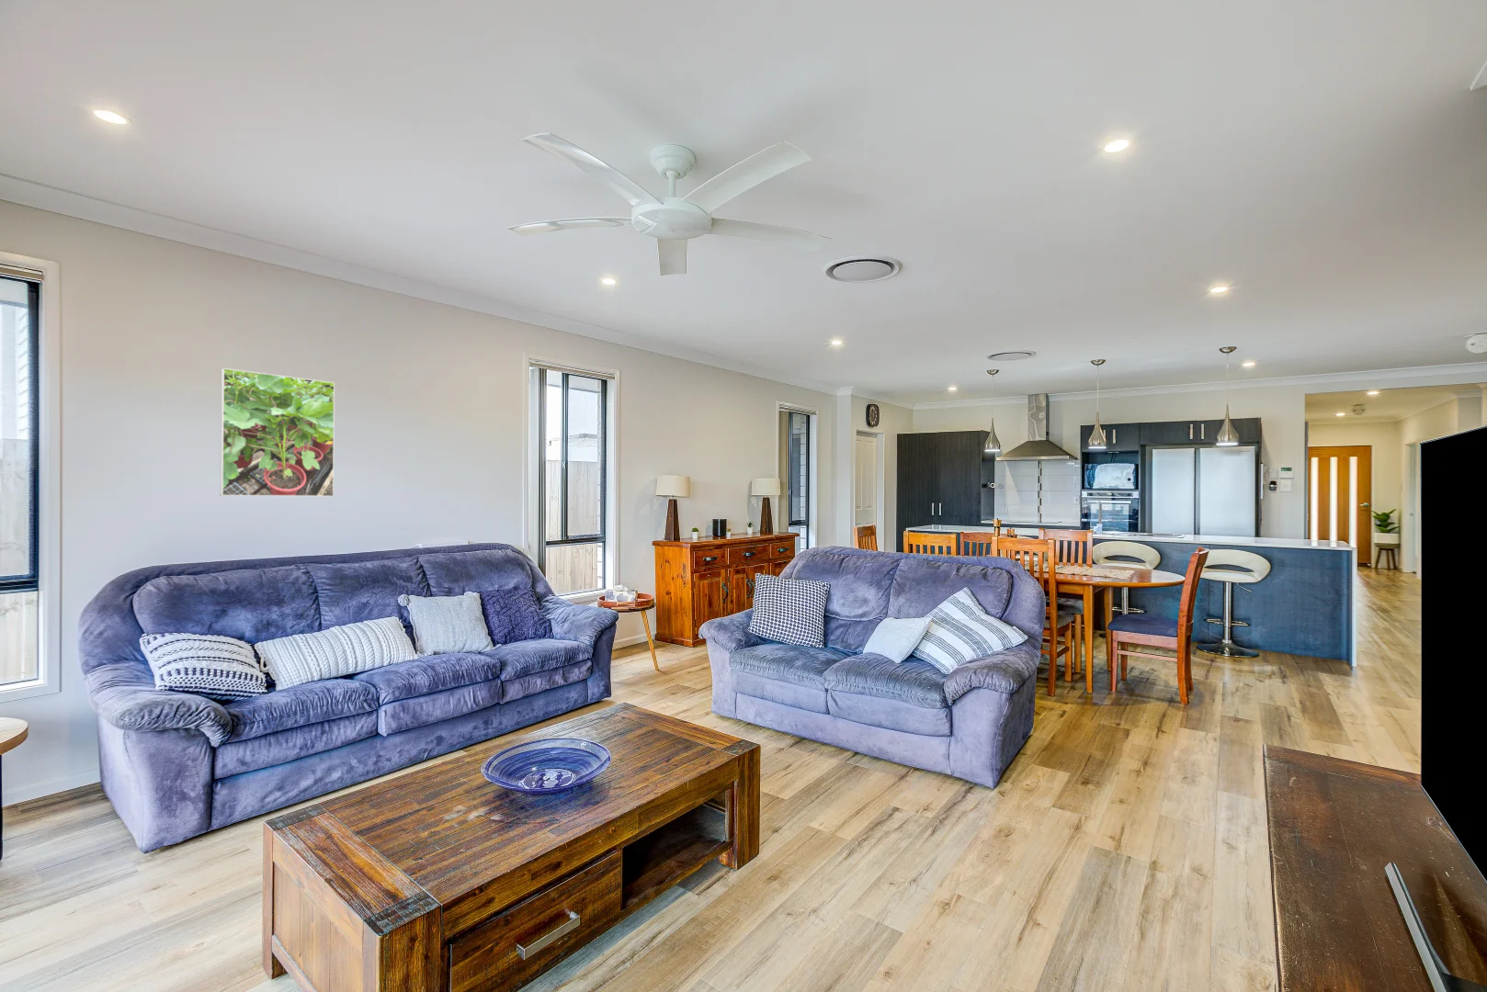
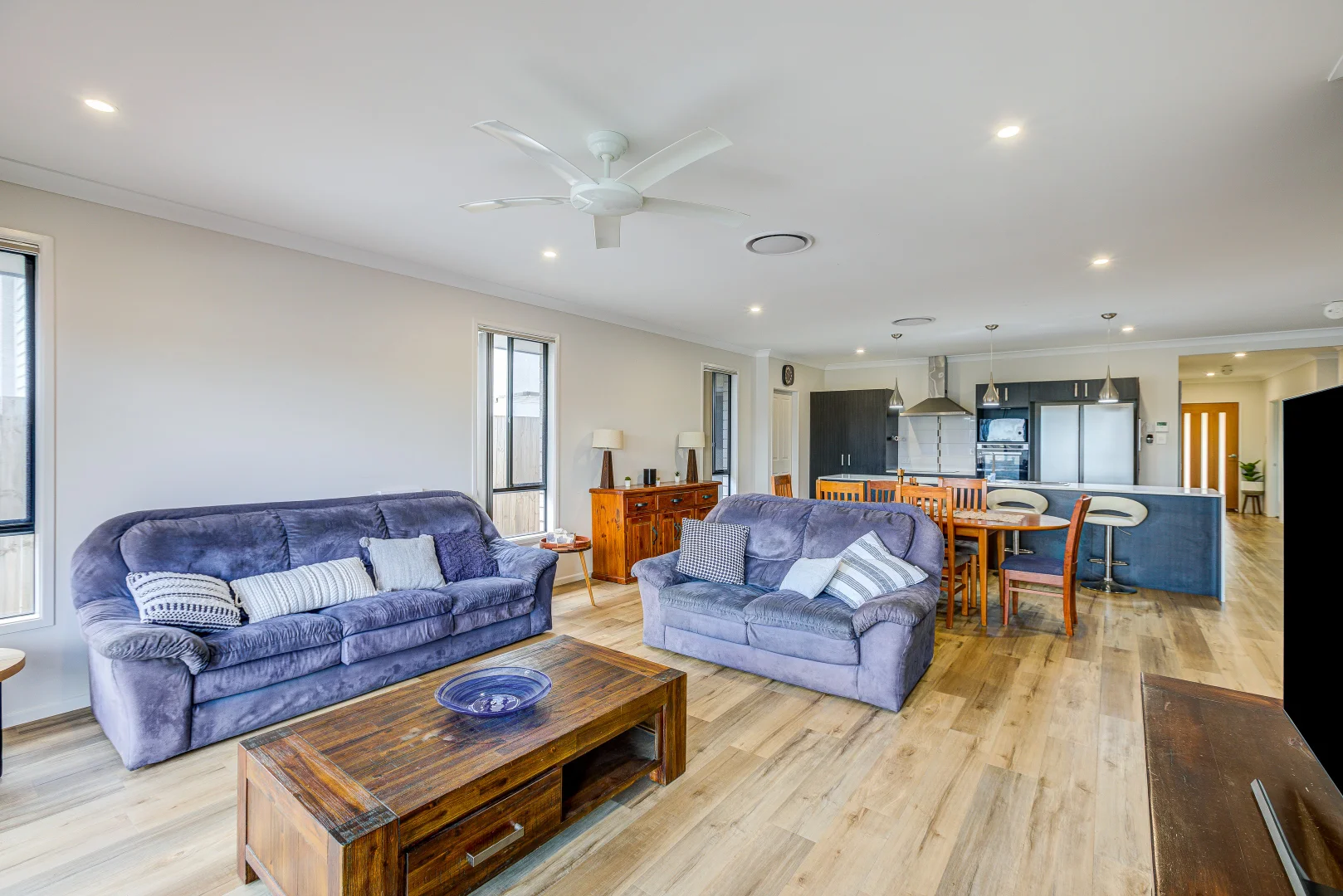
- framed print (280, 435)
